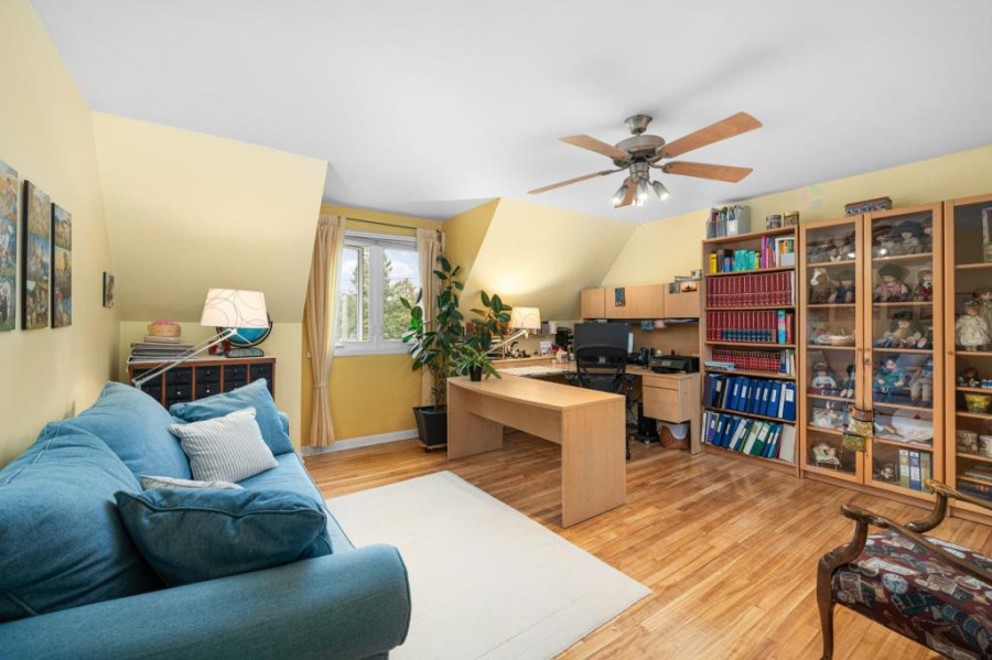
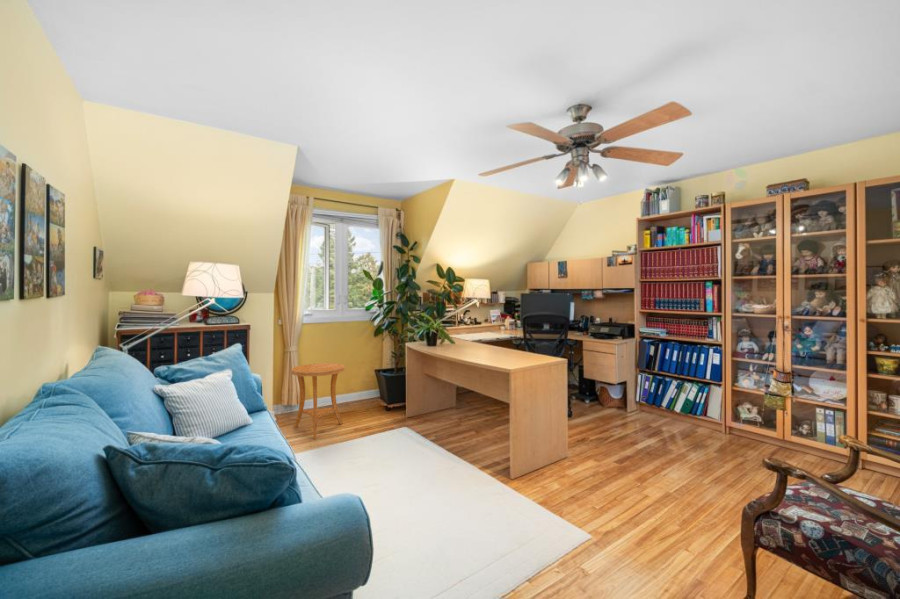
+ side table (316, 398)
